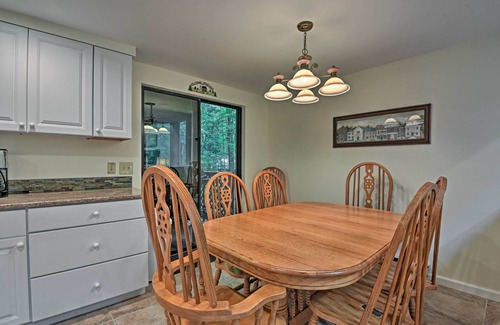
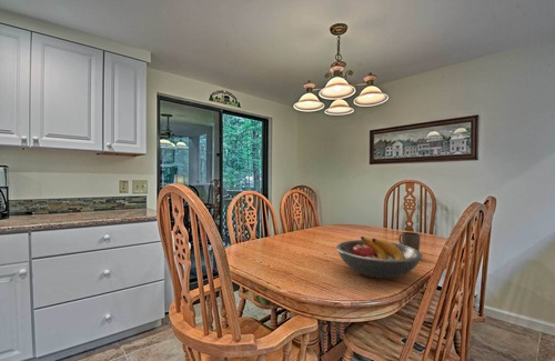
+ fruit bowl (376, 257)
+ mug (407, 243)
